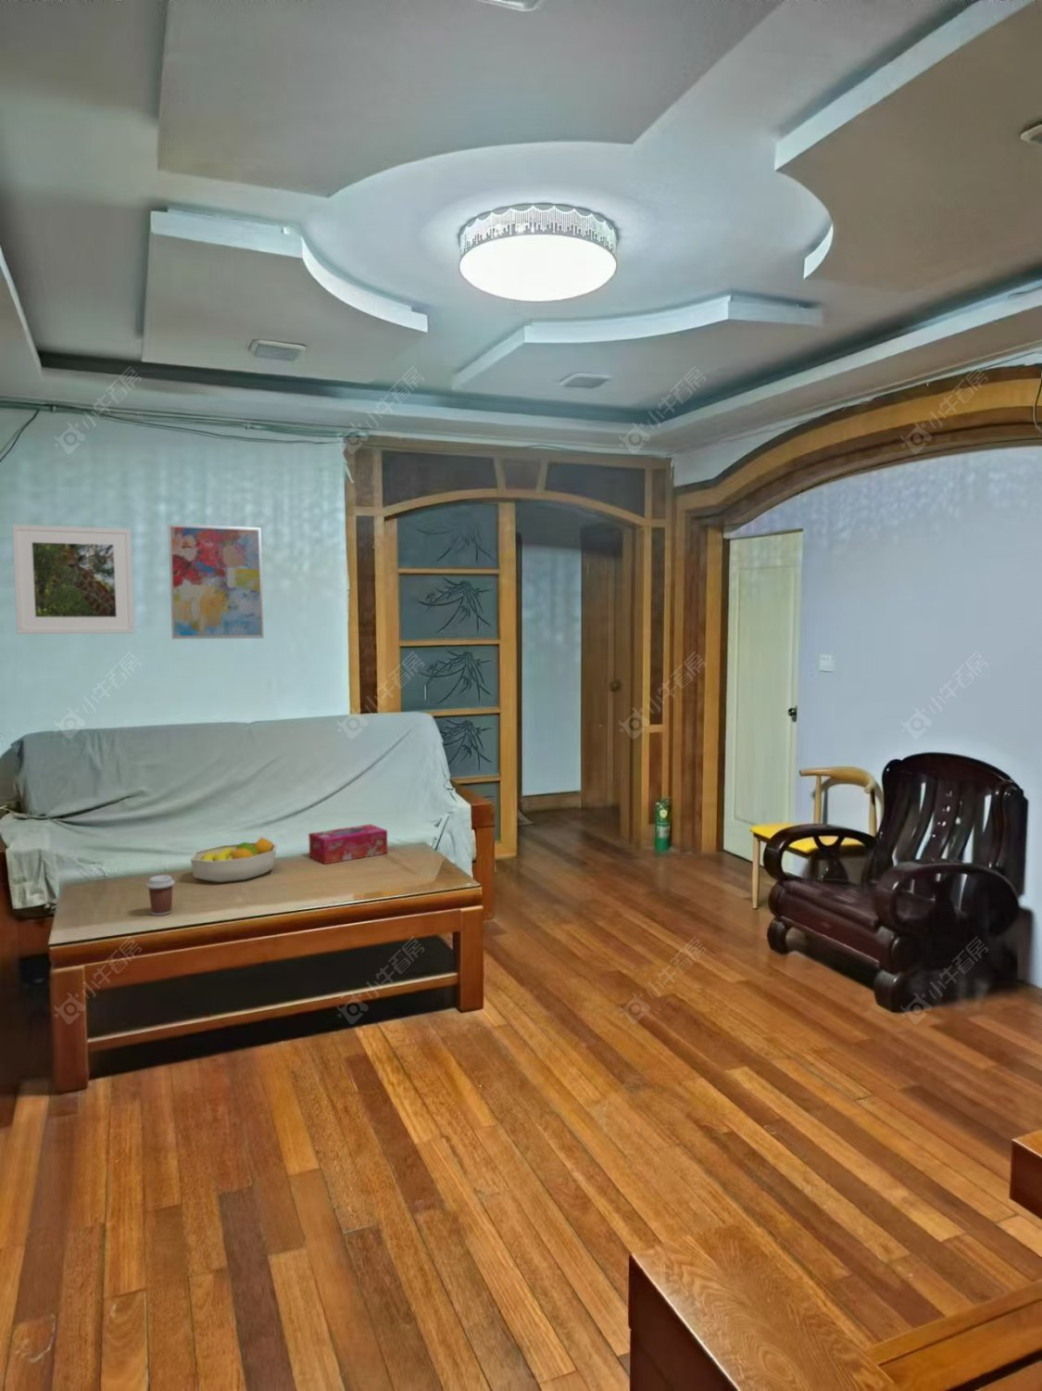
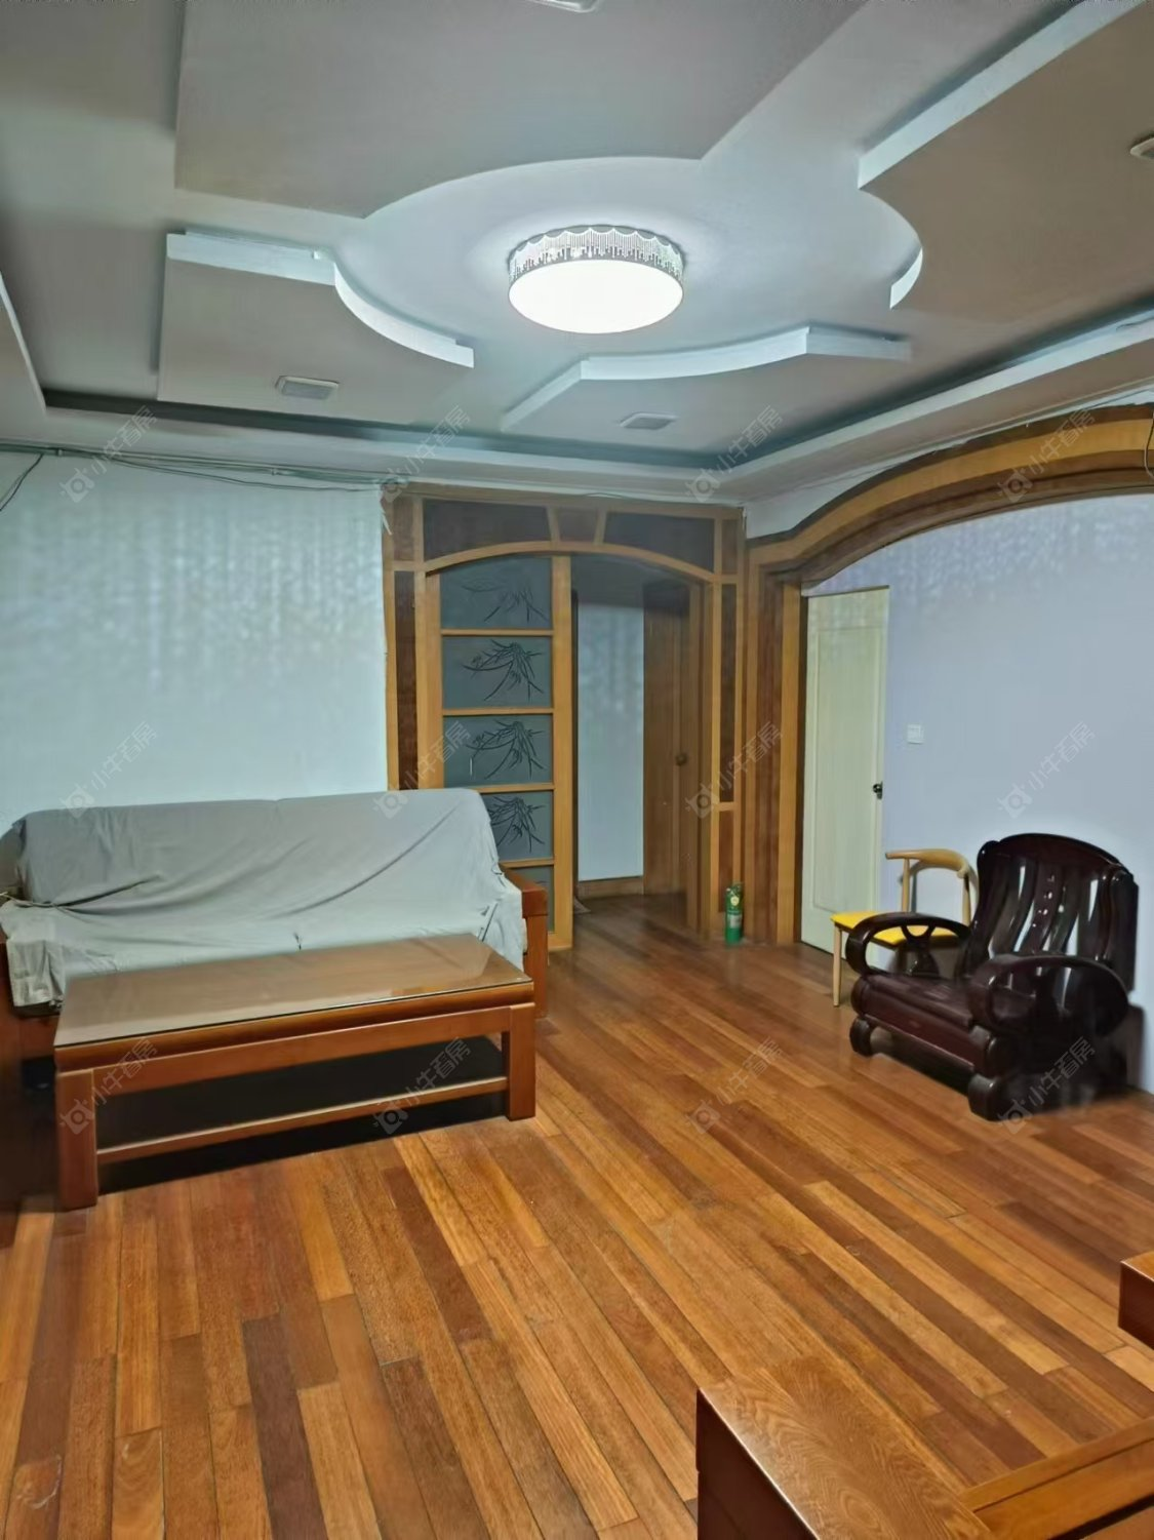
- wall art (217, 582)
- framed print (76, 580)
- coffee cup (160, 894)
- fruit bowl (234, 858)
- tissue box (348, 843)
